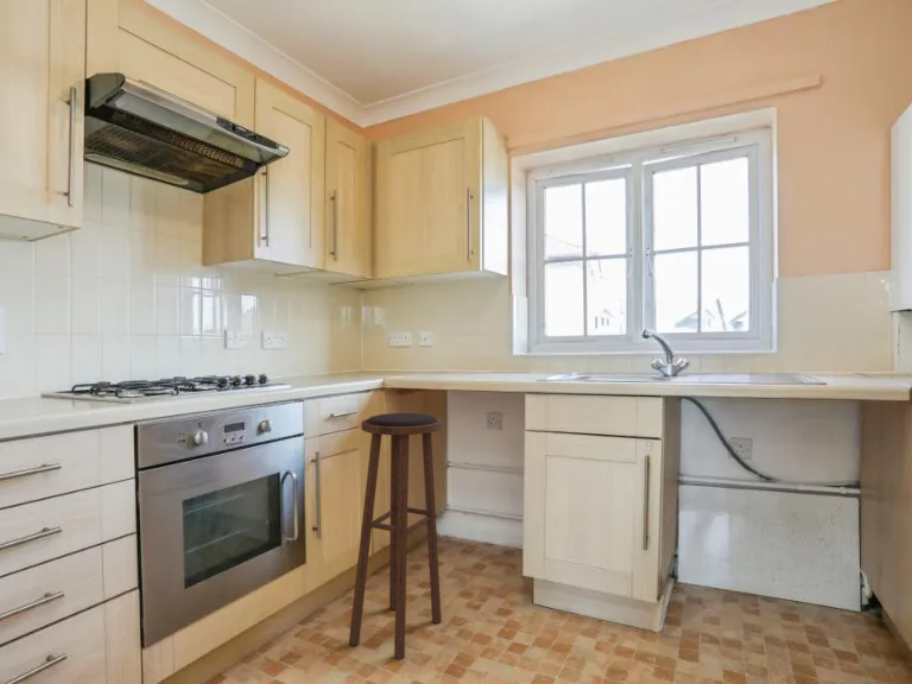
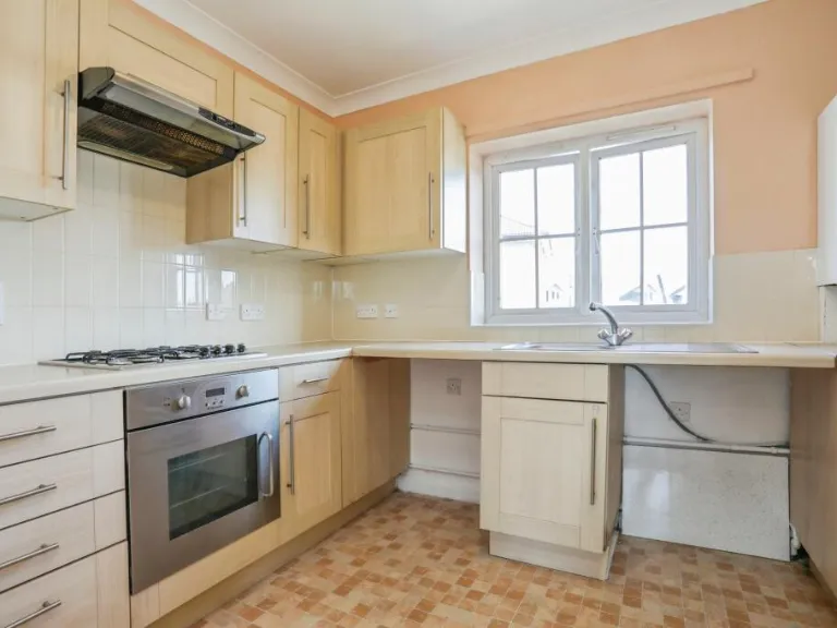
- stool (399, 522)
